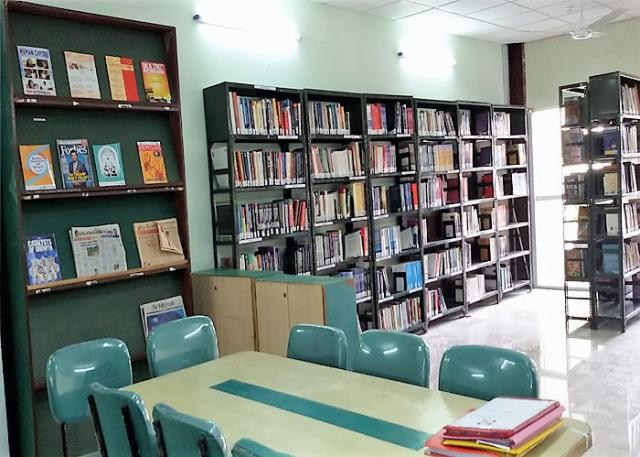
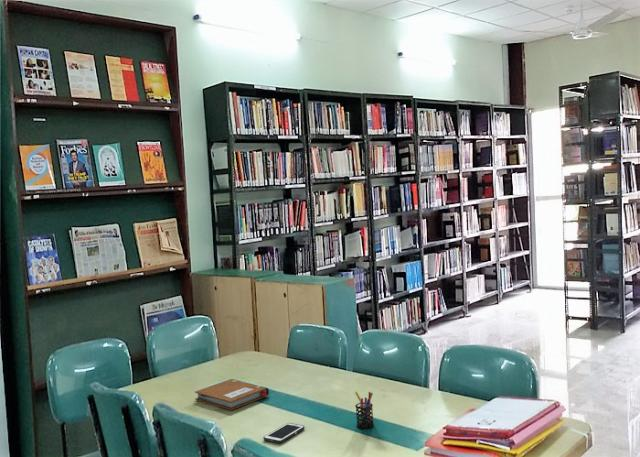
+ notebook (233, 393)
+ pen holder (366, 407)
+ cell phone (284, 432)
